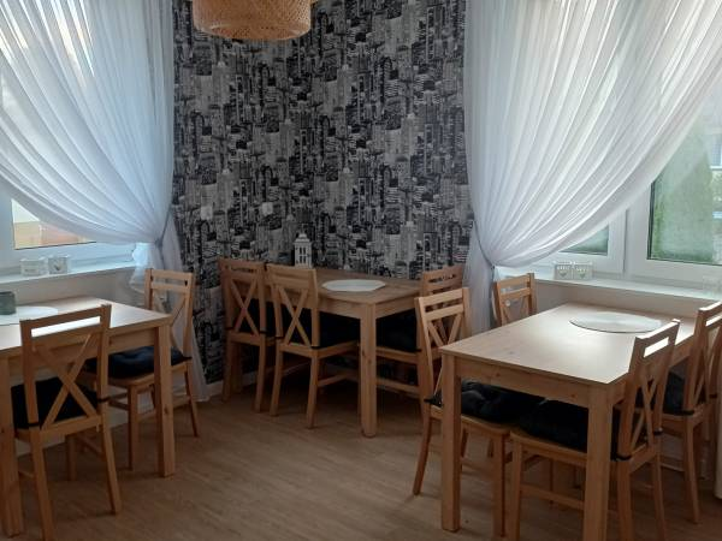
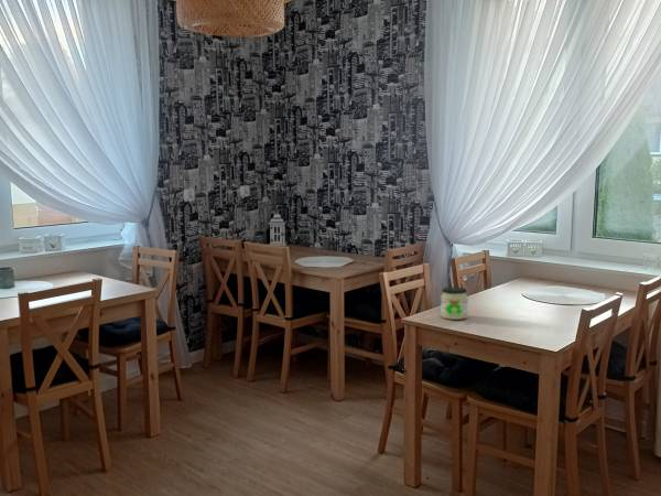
+ jar (454, 302)
